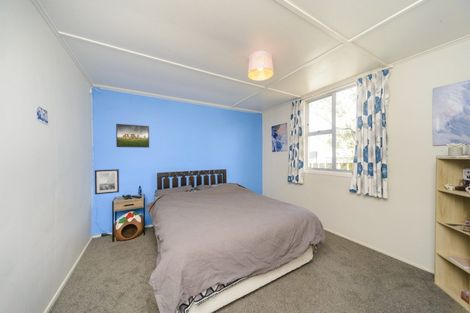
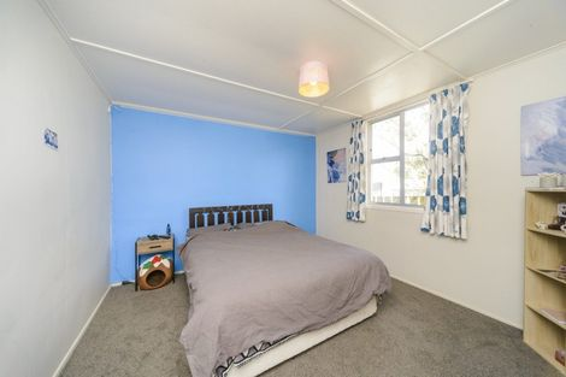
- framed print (133, 136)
- wall art (107, 181)
